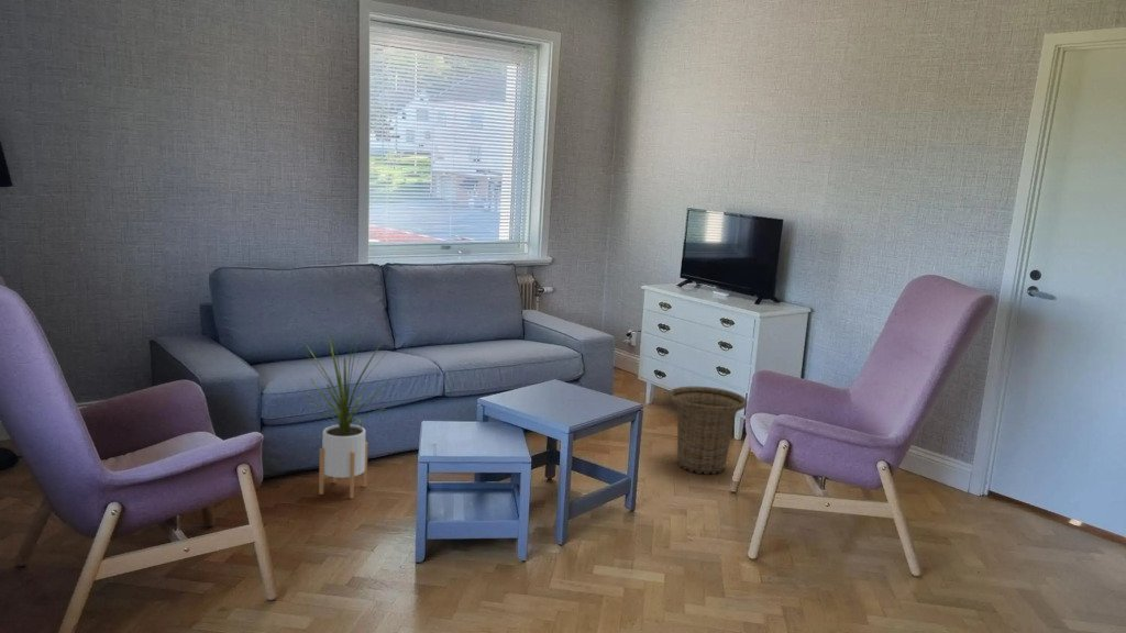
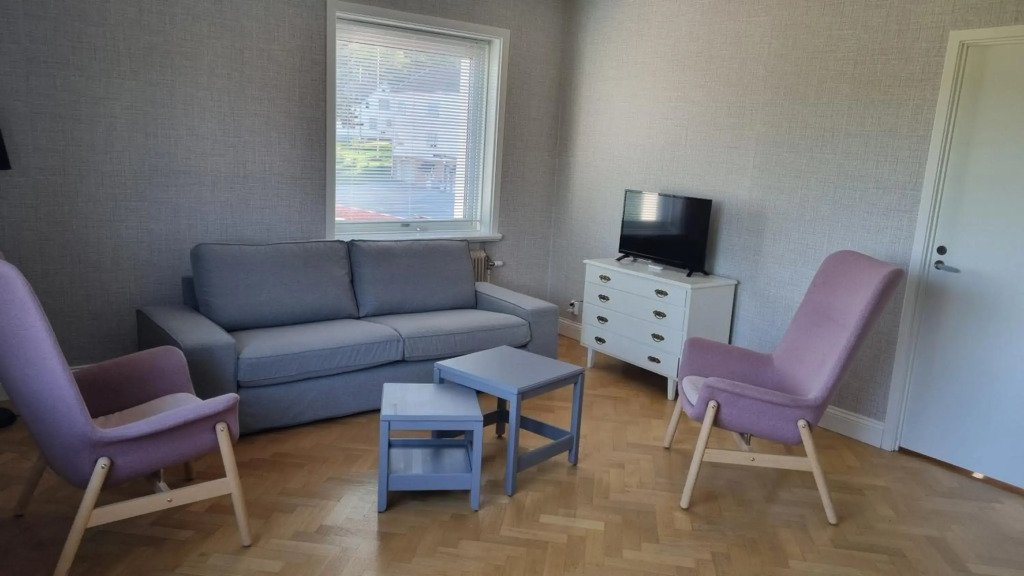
- house plant (345, 411)
- basket (704, 431)
